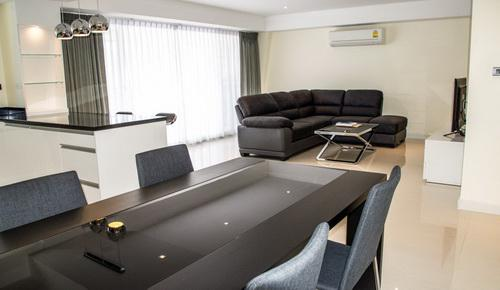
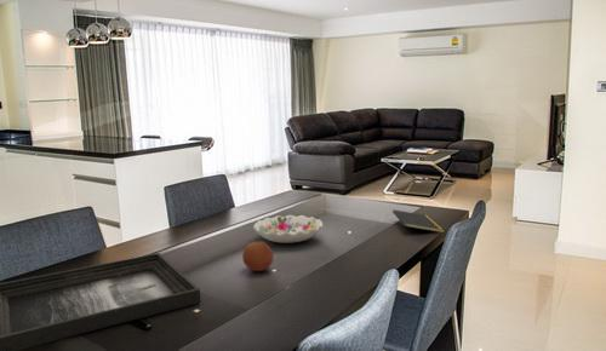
+ fruit (257, 255)
+ picture frame (92, 293)
+ notepad (417, 220)
+ decorative bowl (288, 230)
